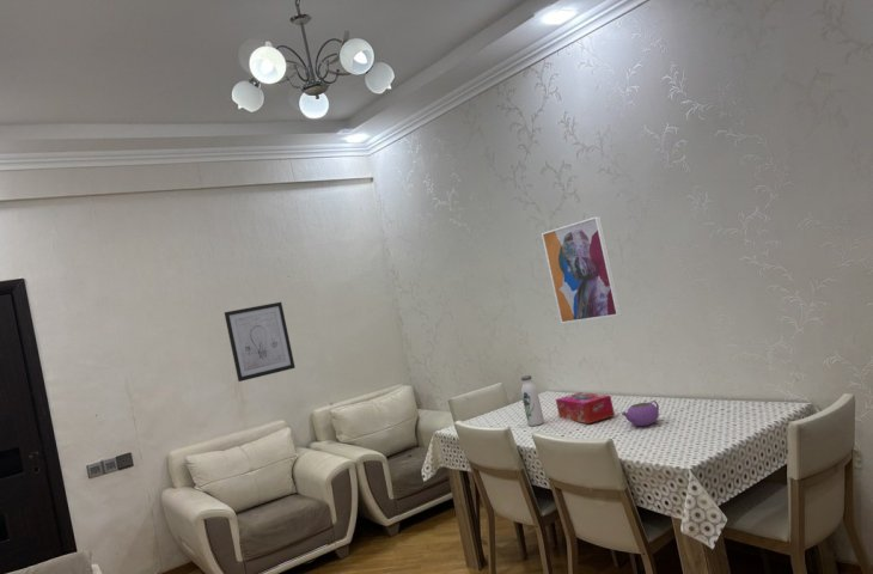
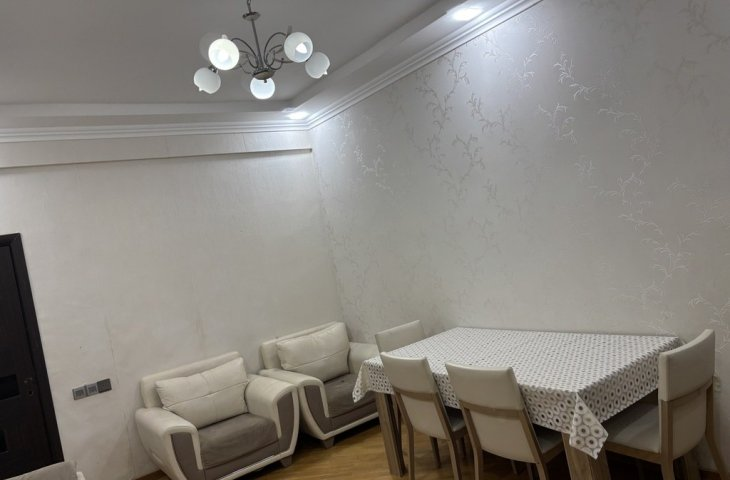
- teapot (641, 415)
- tissue box (584, 407)
- wall art (260, 341)
- water bottle (531, 399)
- wall art (579, 271)
